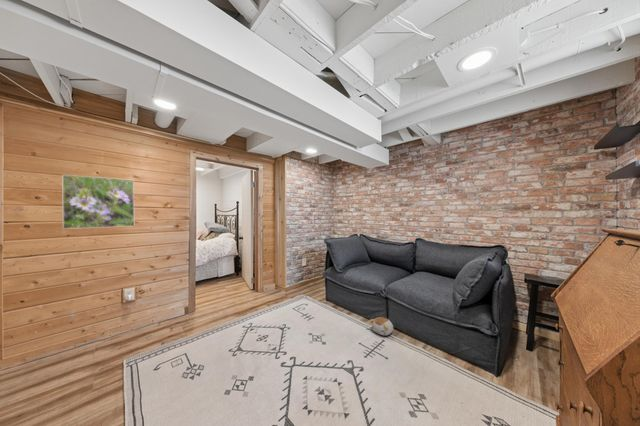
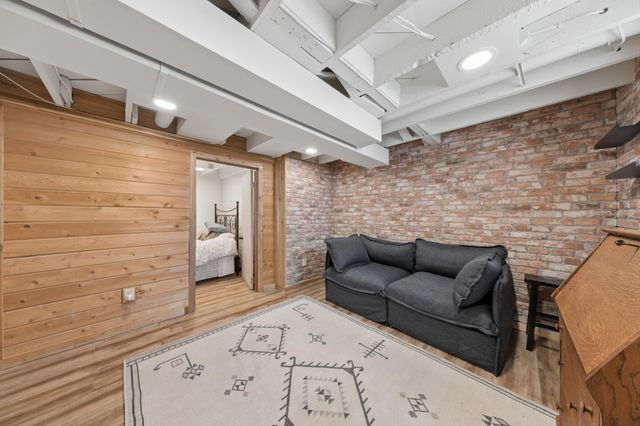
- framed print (101, 202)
- plush toy (383, 324)
